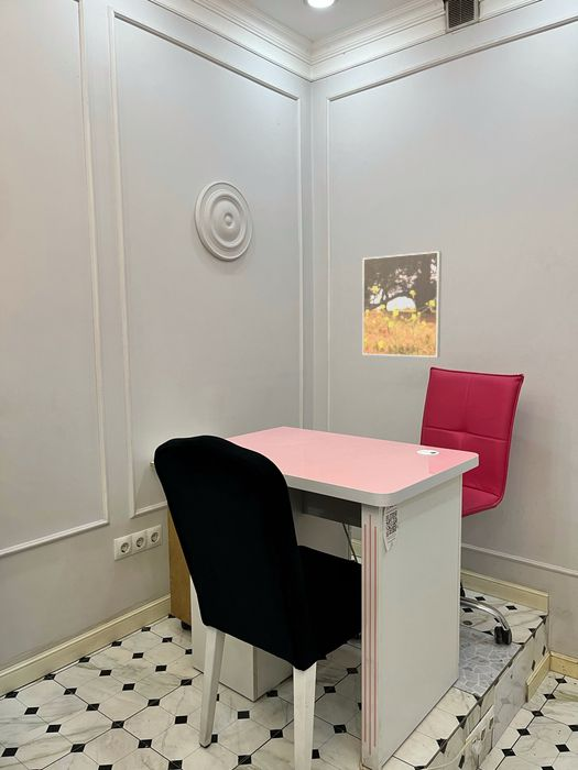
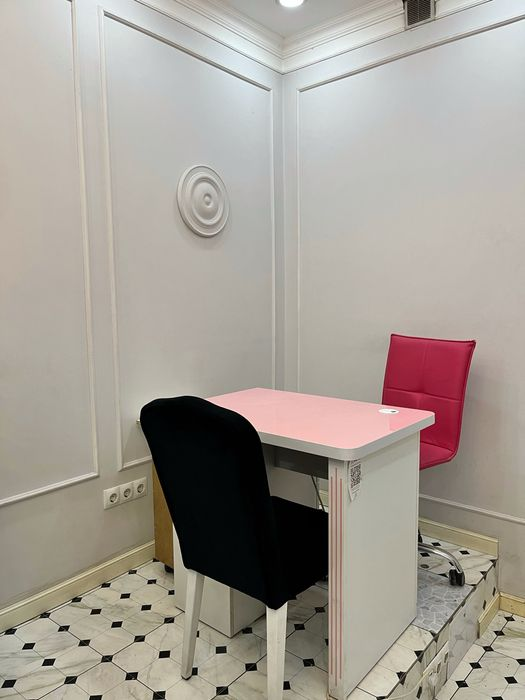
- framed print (400, 306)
